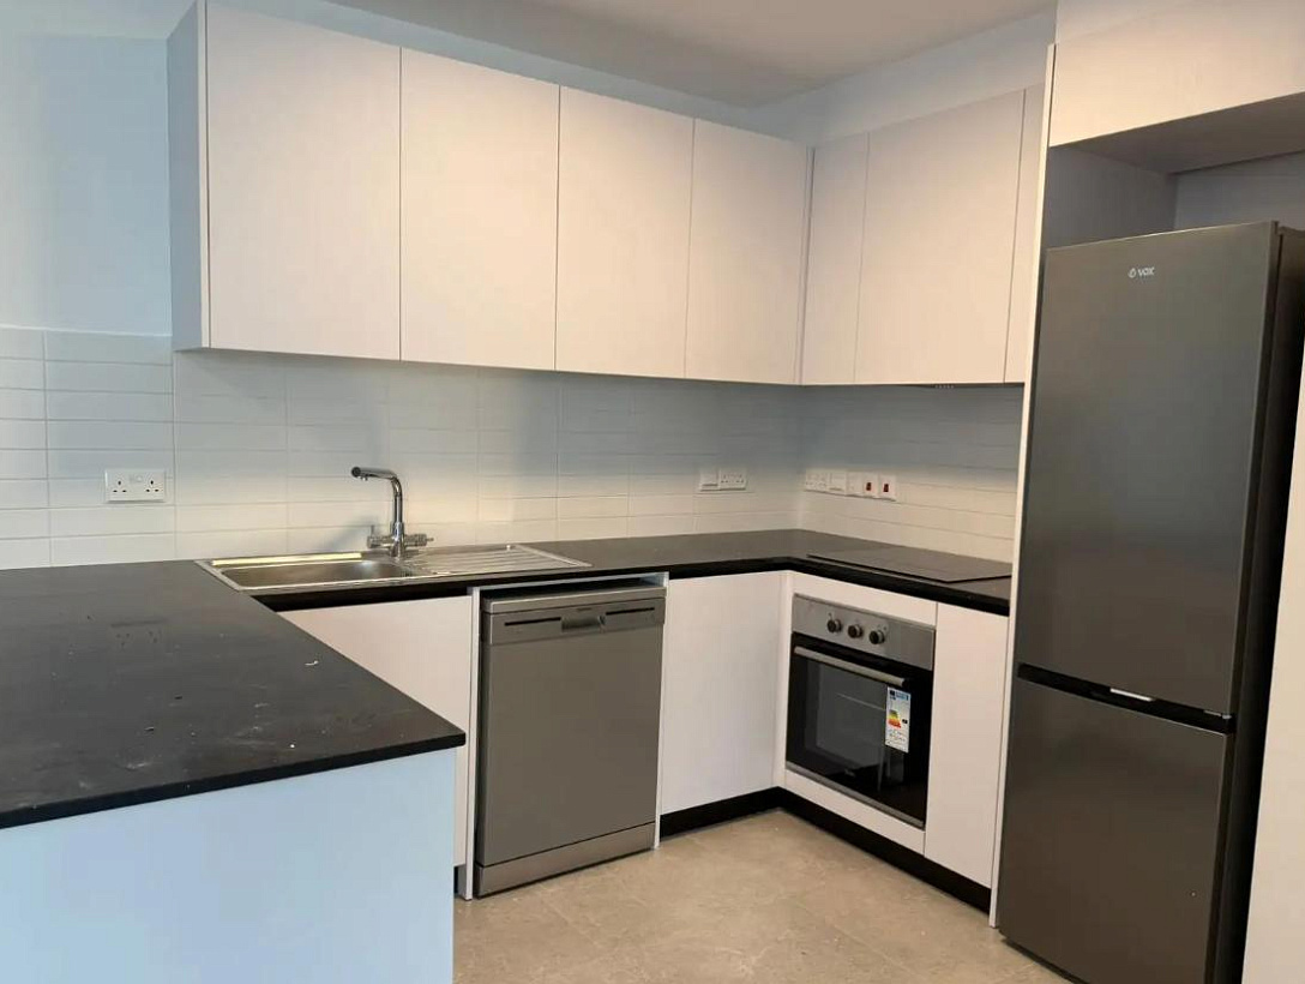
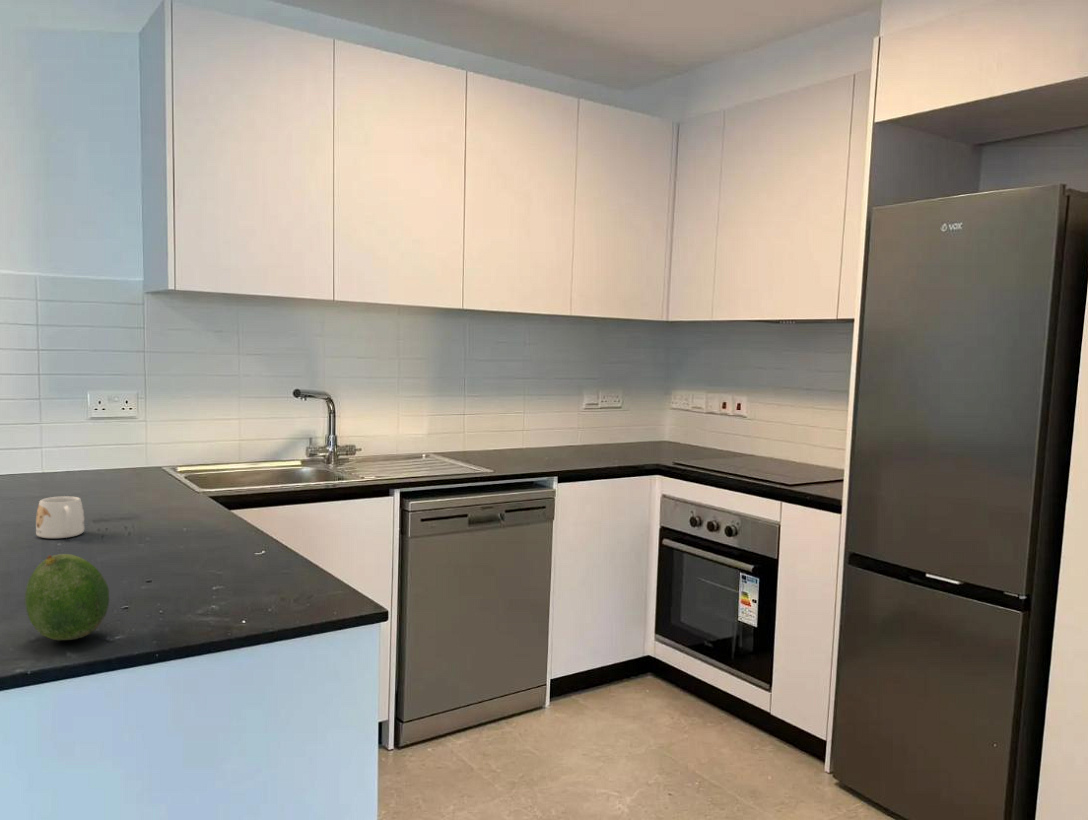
+ fruit (68, 595)
+ mug (62, 518)
